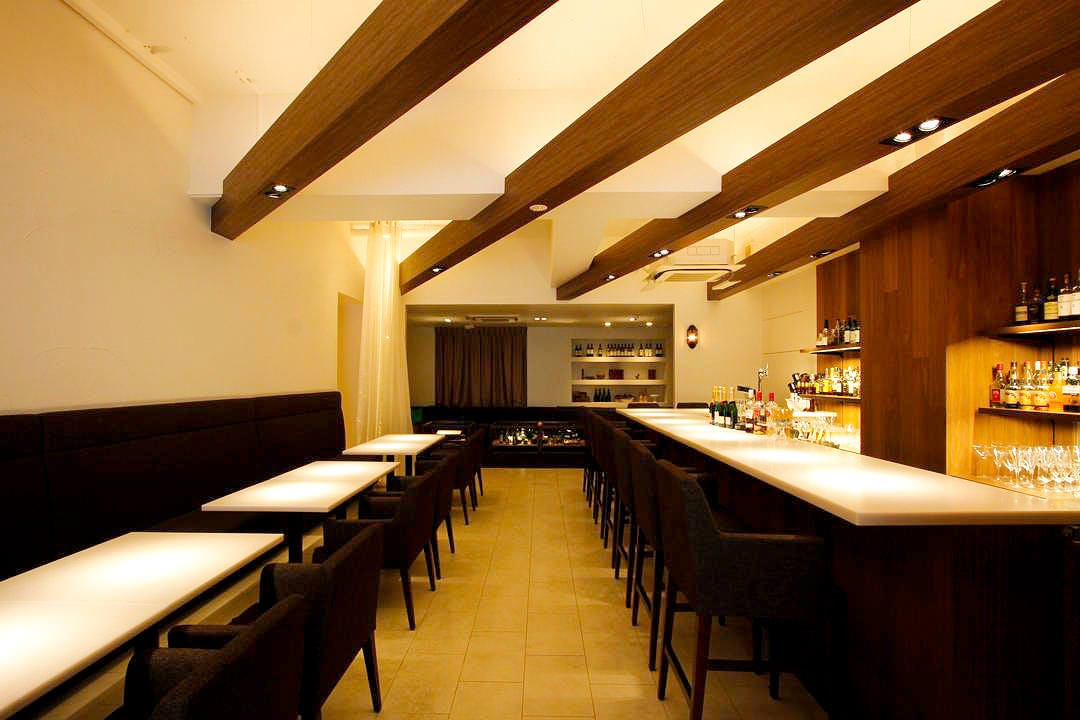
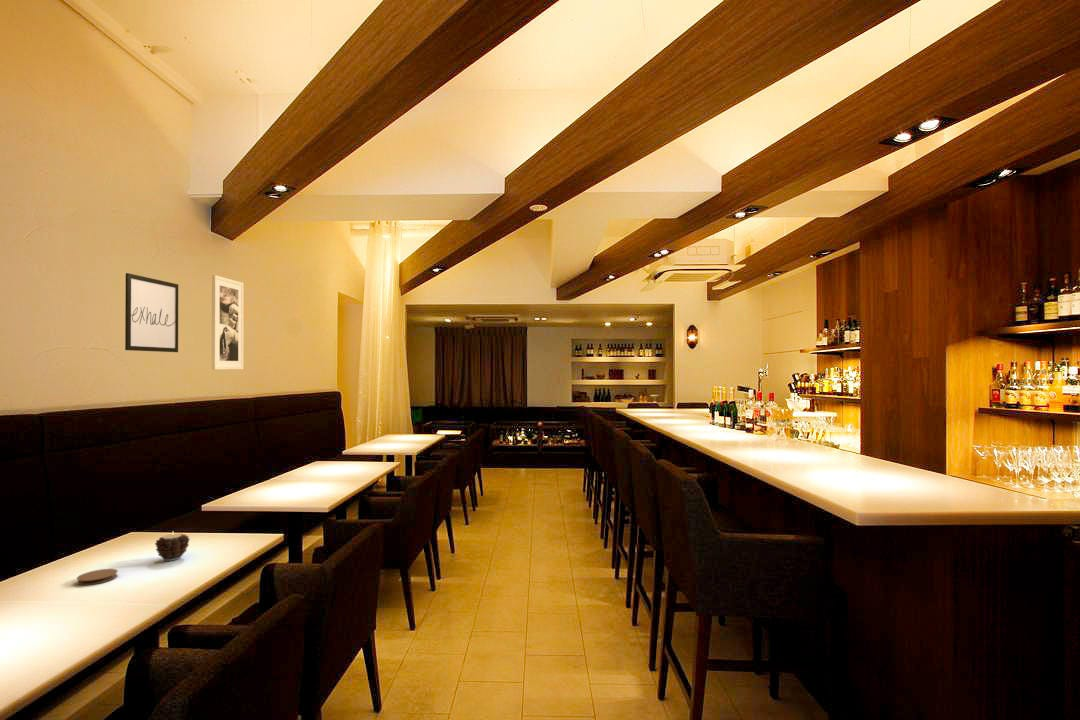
+ candle (172, 544)
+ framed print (228, 324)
+ wall art (153, 315)
+ coaster (97, 576)
